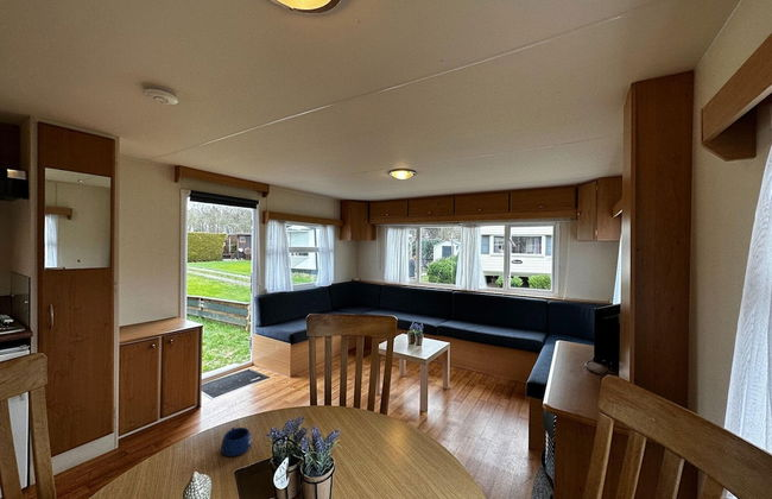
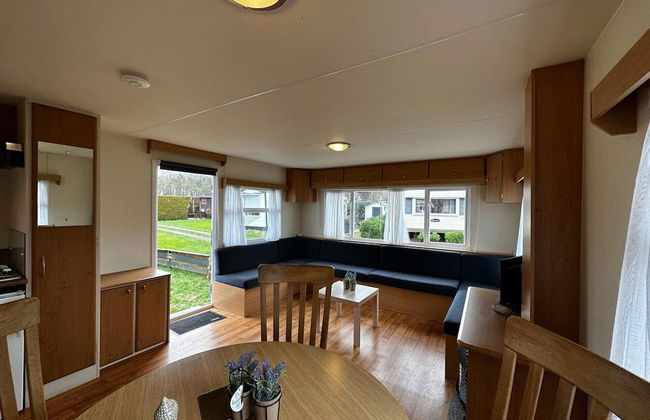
- mug (235, 438)
